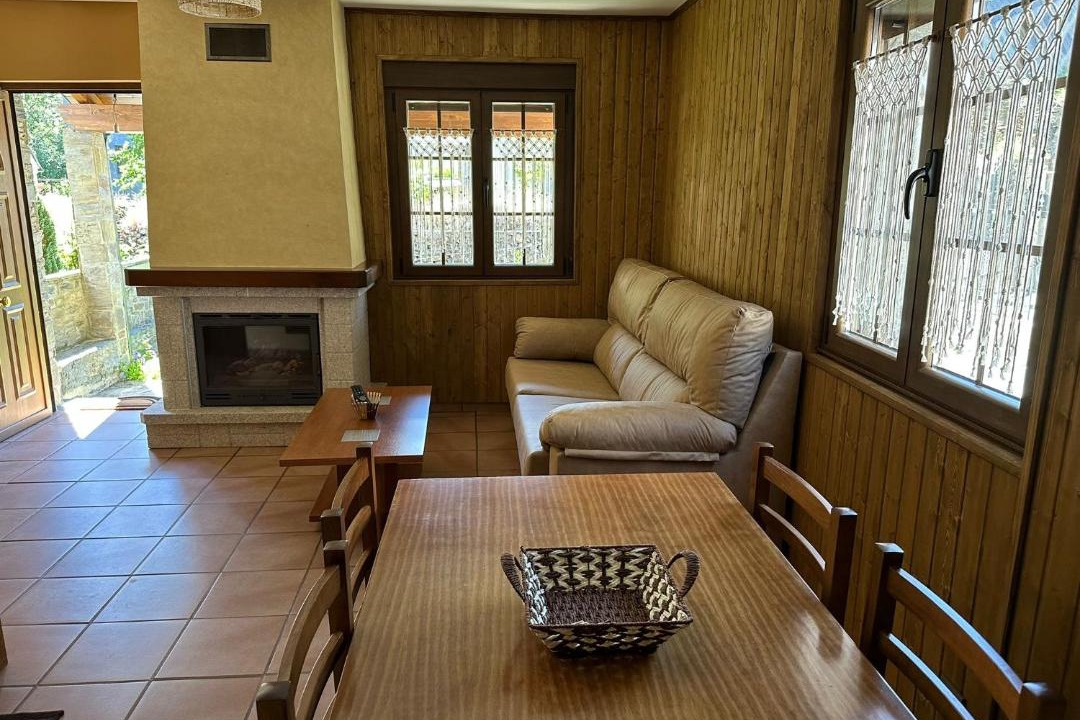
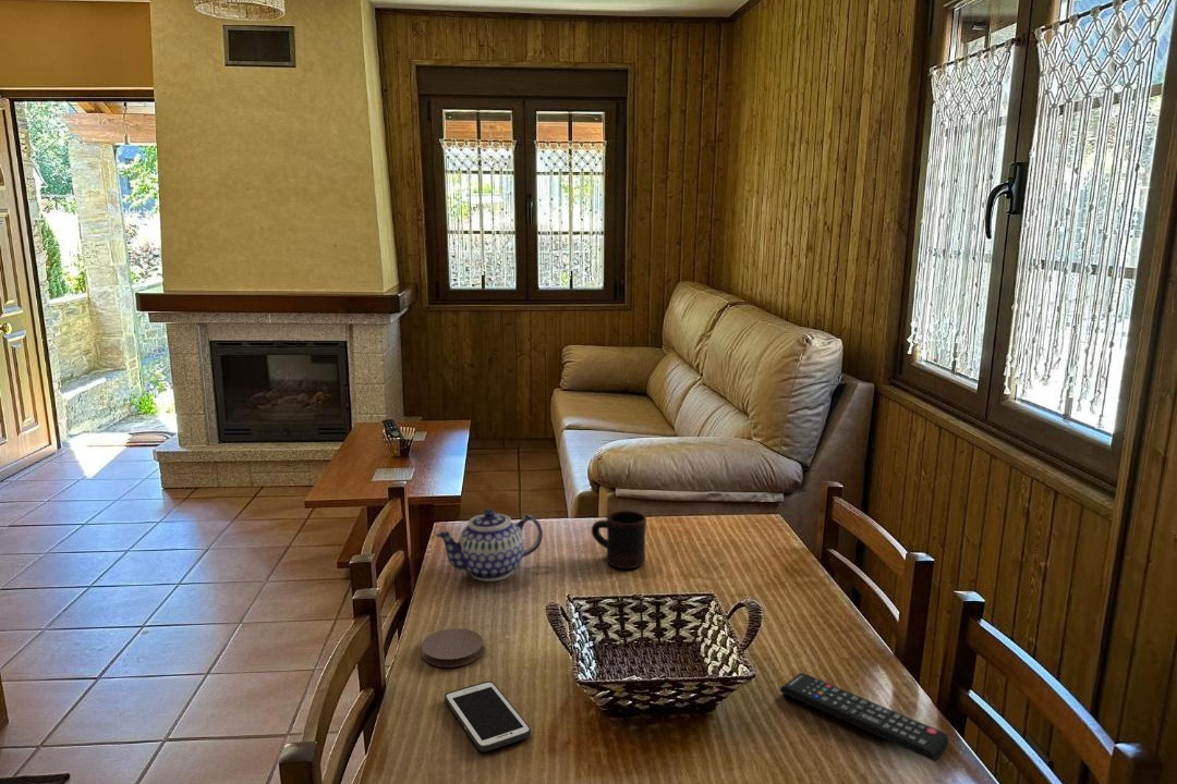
+ teapot (489, 541)
+ remote control (860, 714)
+ coaster (452, 647)
+ cell phone (486, 714)
+ mug (617, 538)
